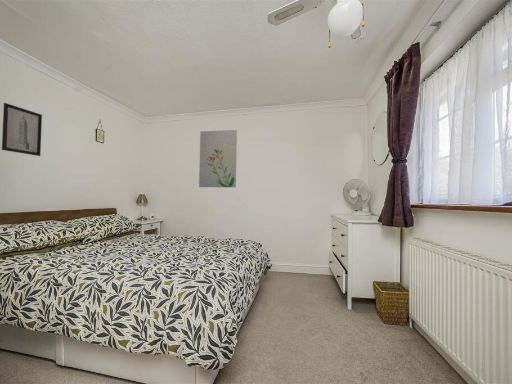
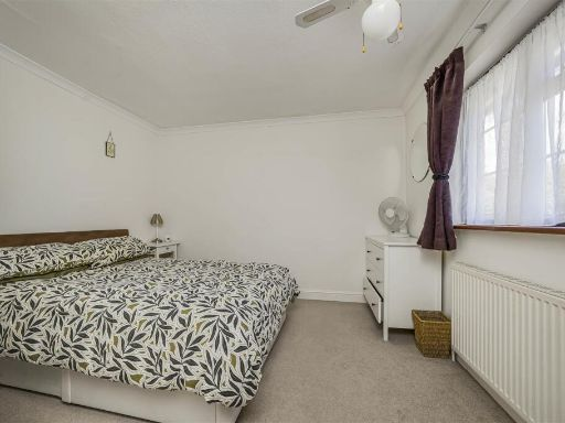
- wall art (217, 159)
- wall art (23, 131)
